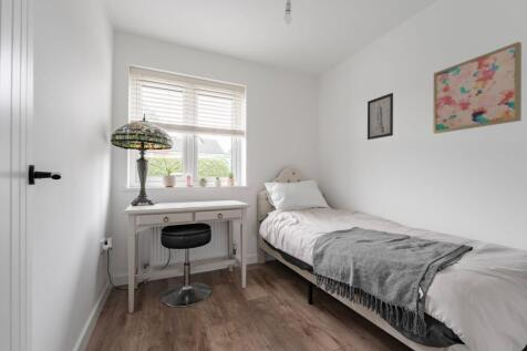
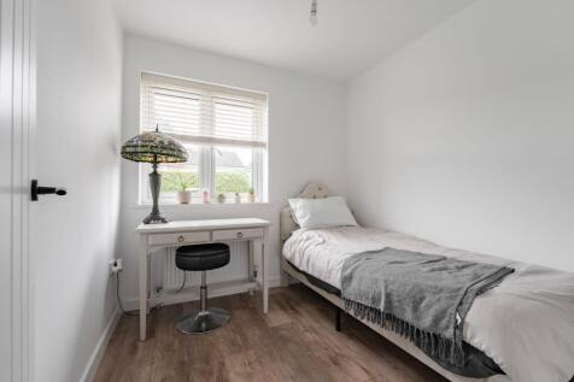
- wall art (379, 117)
- wall art (472, 93)
